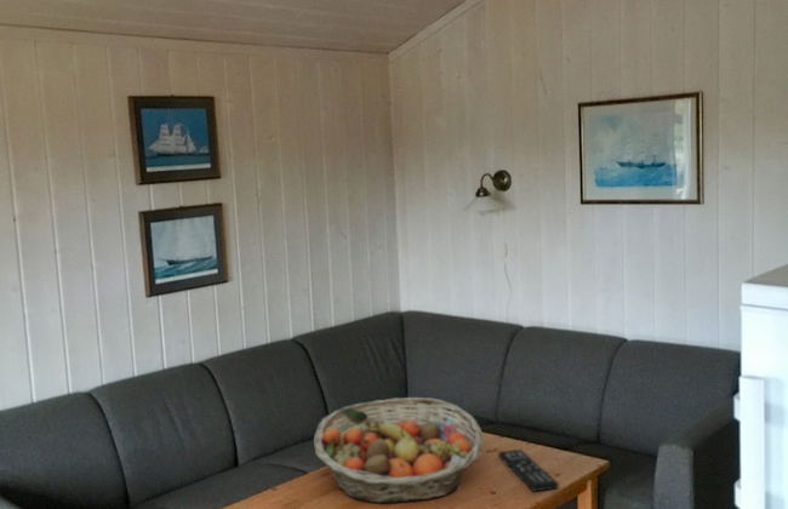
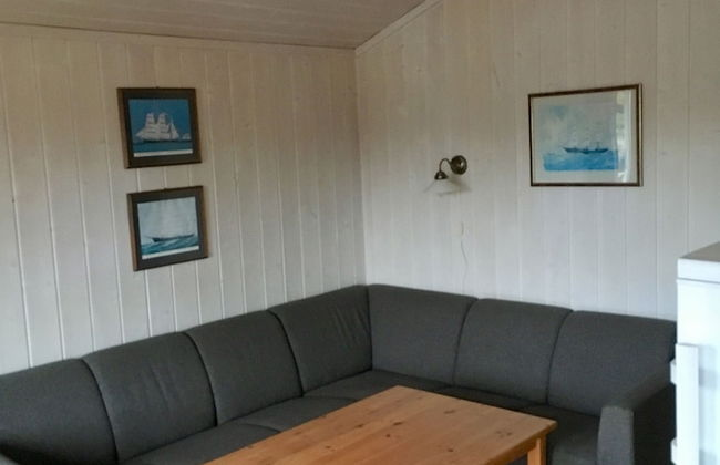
- fruit basket (399, 448)
- remote control (526, 468)
